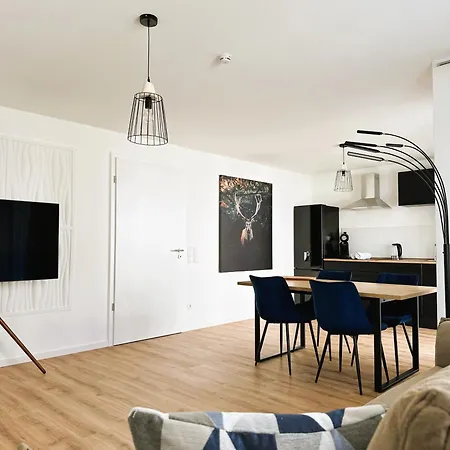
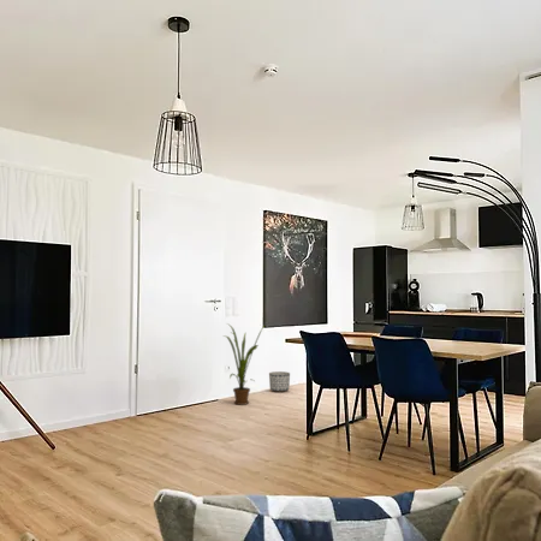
+ planter (279, 381)
+ house plant (237, 363)
